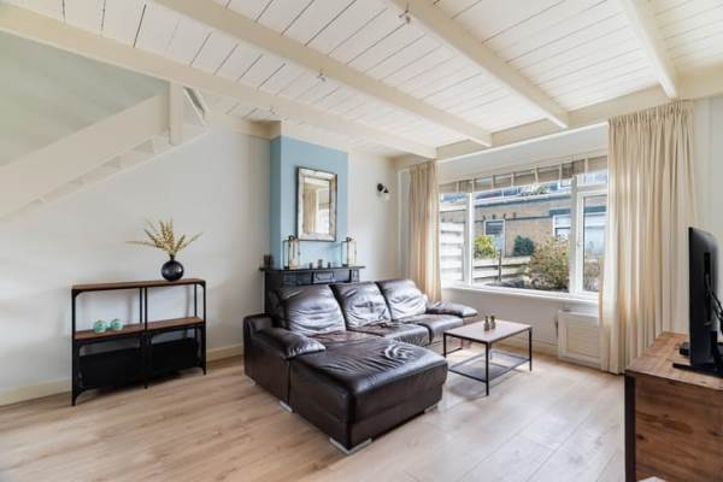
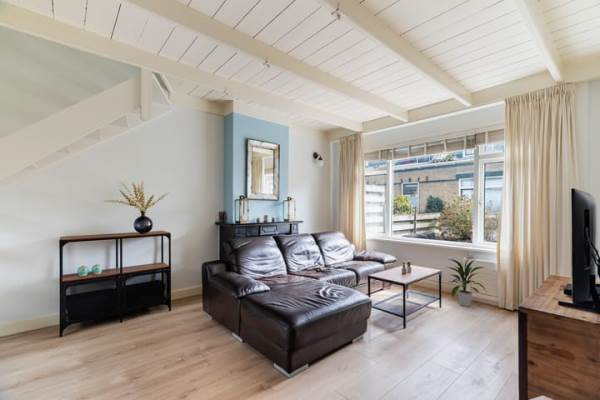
+ indoor plant (463, 280)
